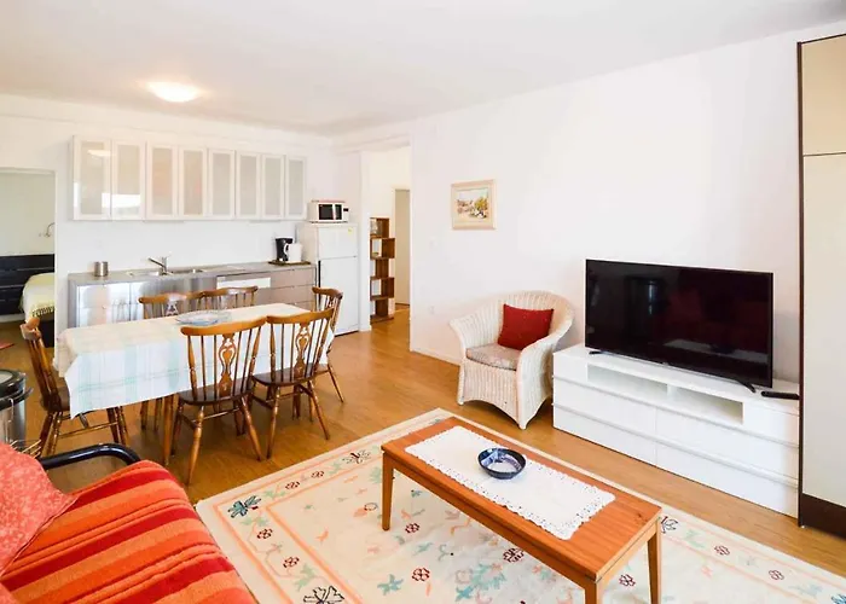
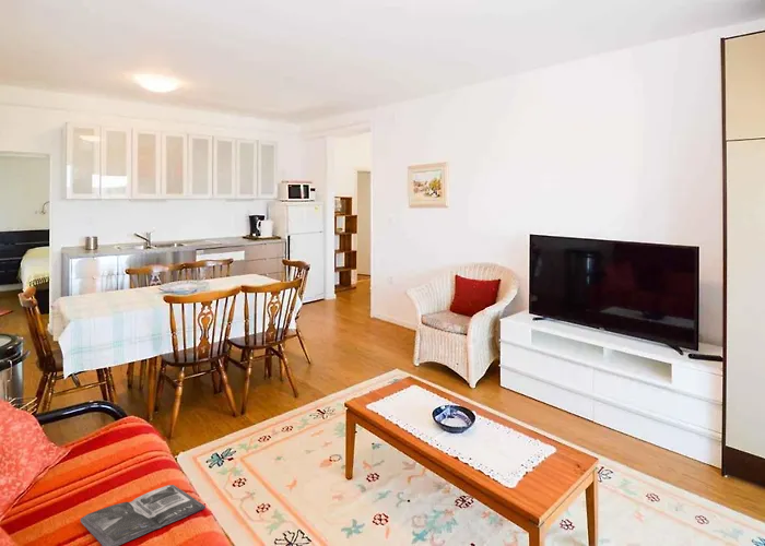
+ magazine (144, 512)
